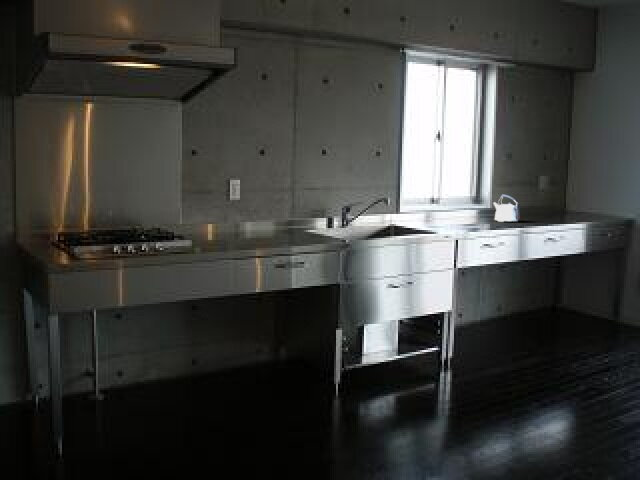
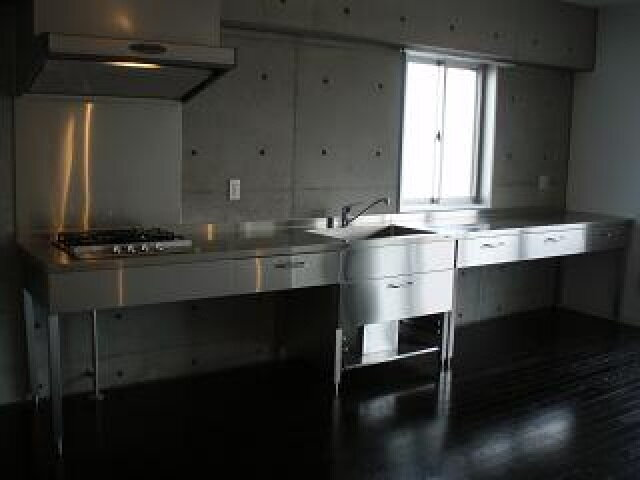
- kettle (506, 208)
